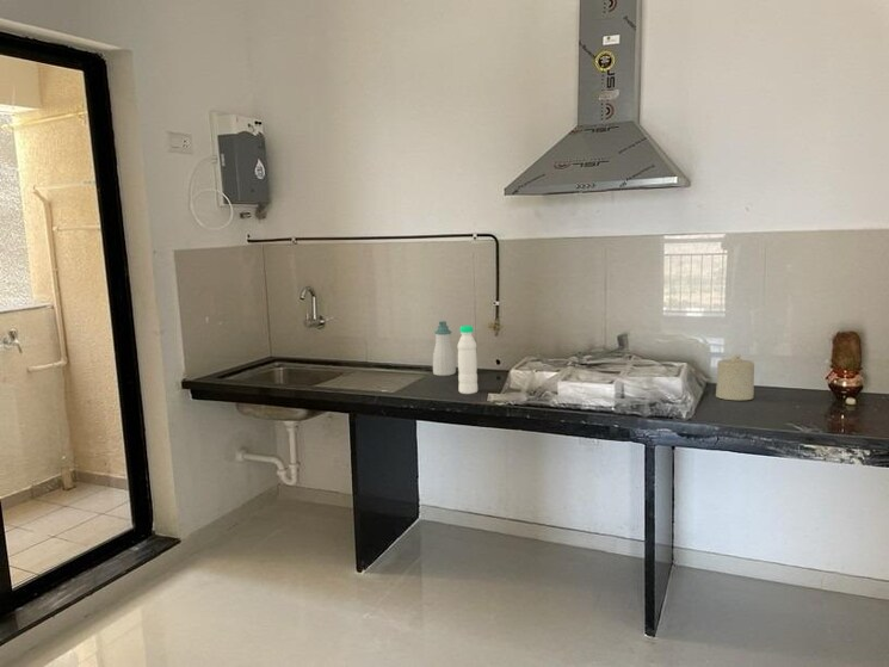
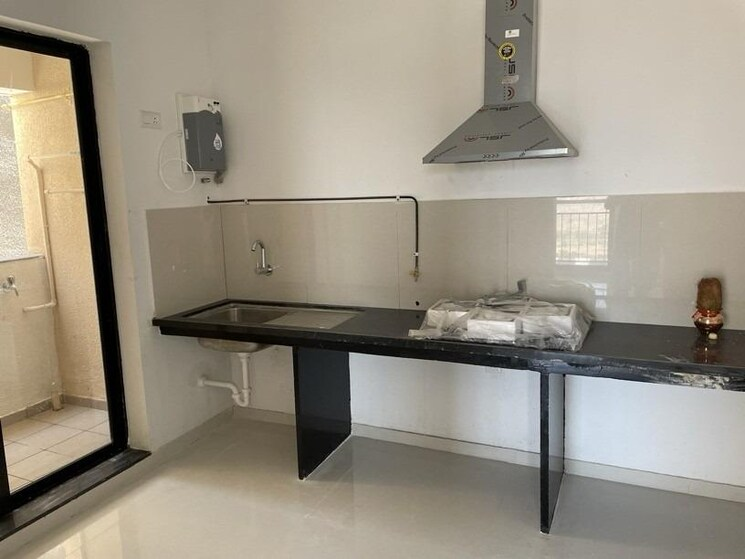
- soap bottle (443, 347)
- candle (734, 376)
- water bottle (467, 359)
